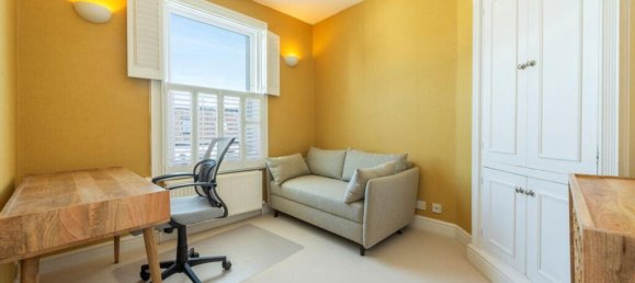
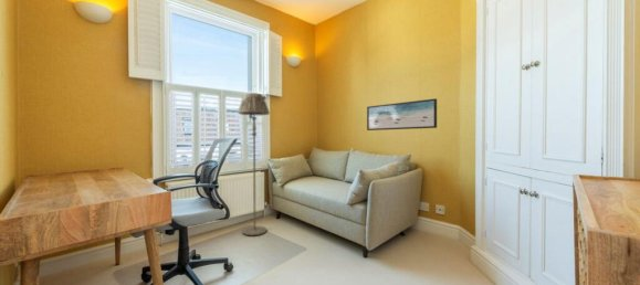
+ wall art (398, 116)
+ floor lamp (254, 162)
